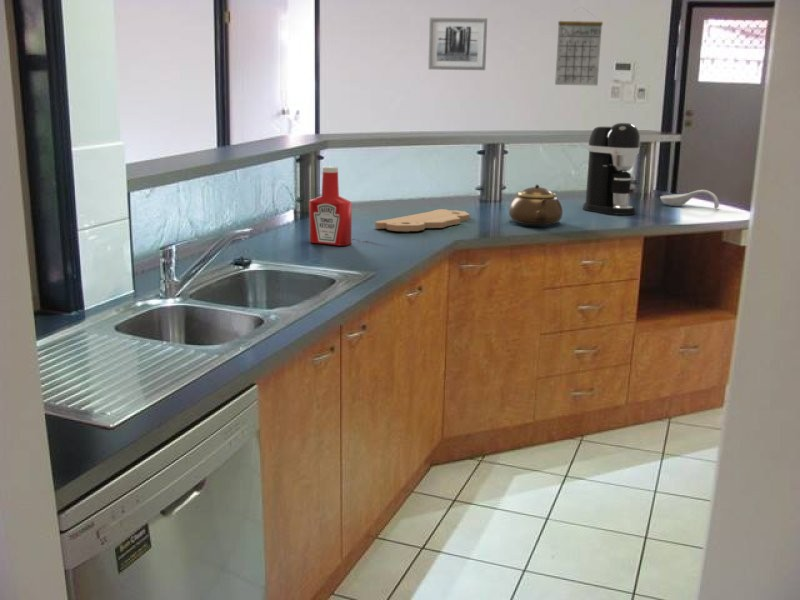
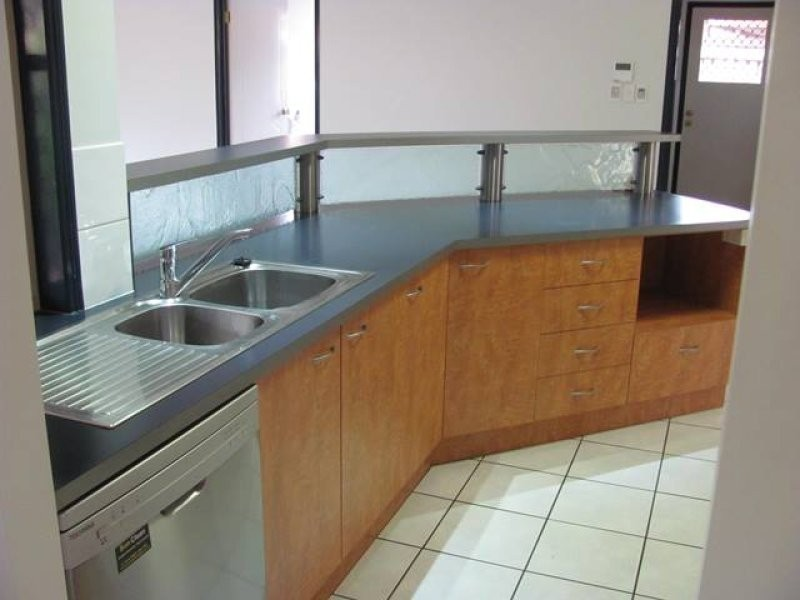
- calendar (578, 46)
- coffee maker (611, 167)
- teapot (537, 203)
- wall art (457, 44)
- soap bottle (330, 205)
- cutting board (429, 220)
- spoon rest (689, 197)
